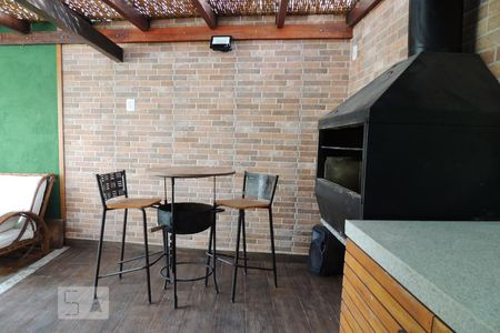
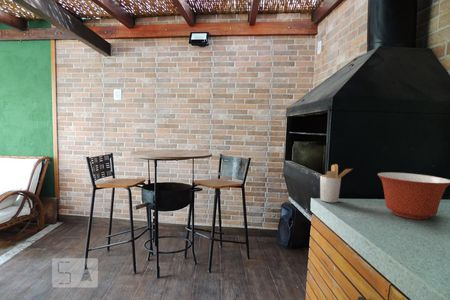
+ mixing bowl (410, 195)
+ utensil holder (335, 183)
